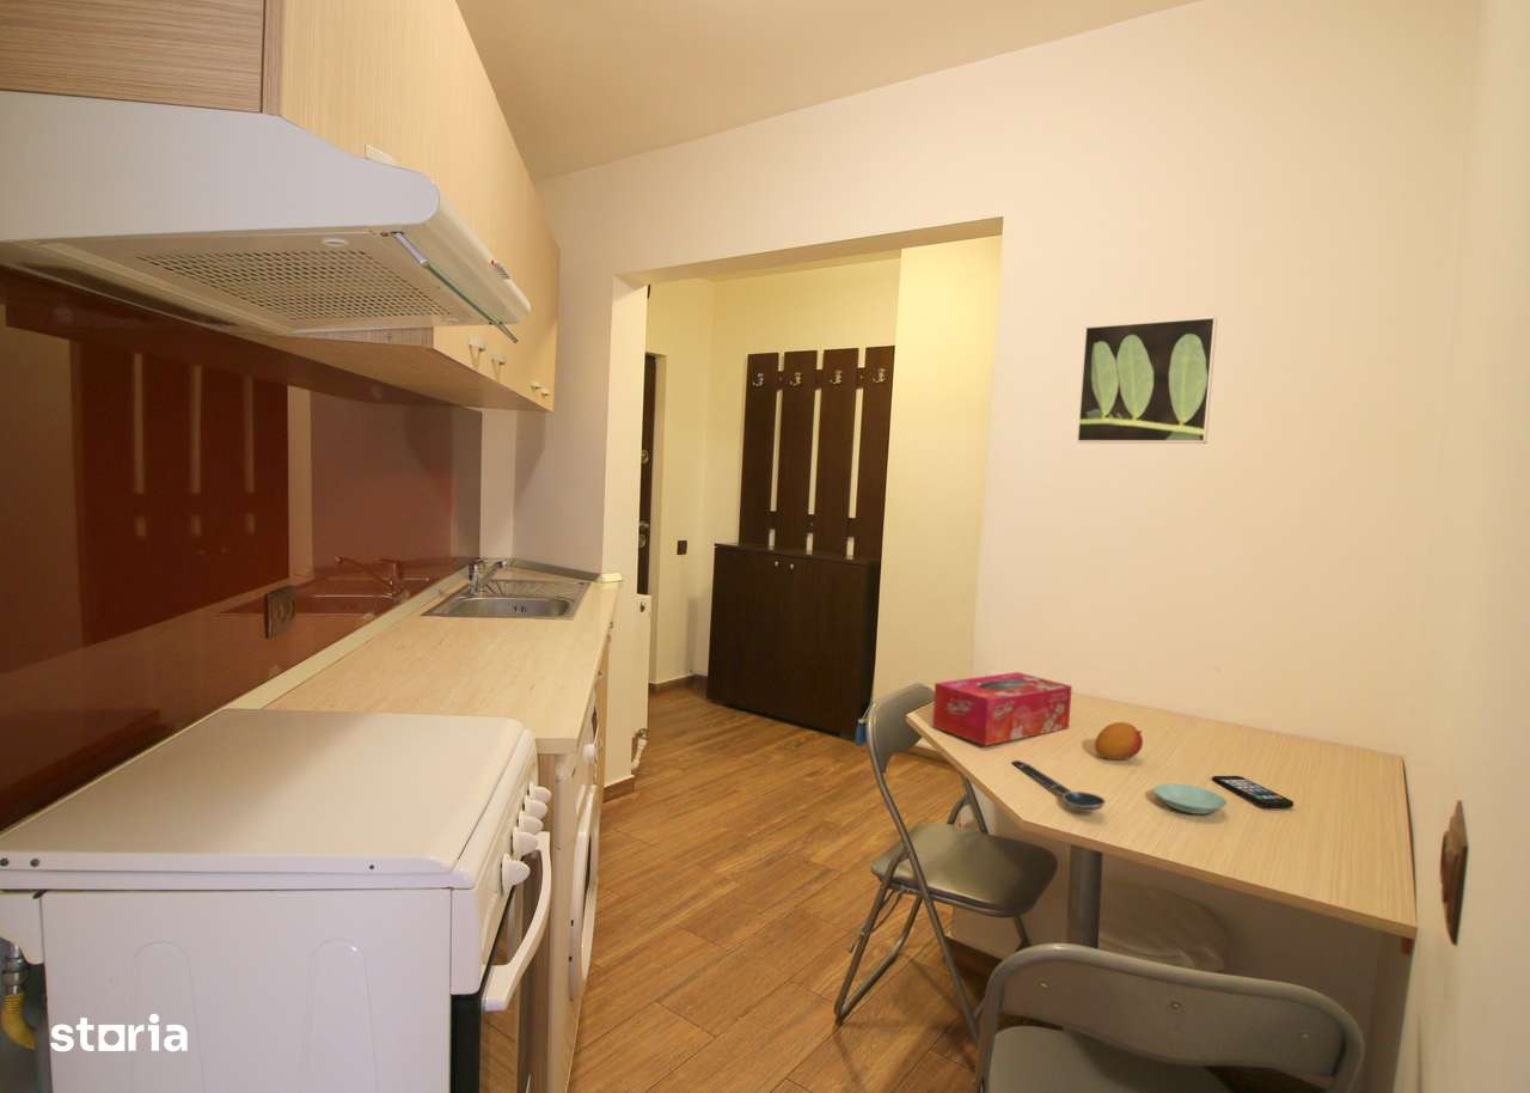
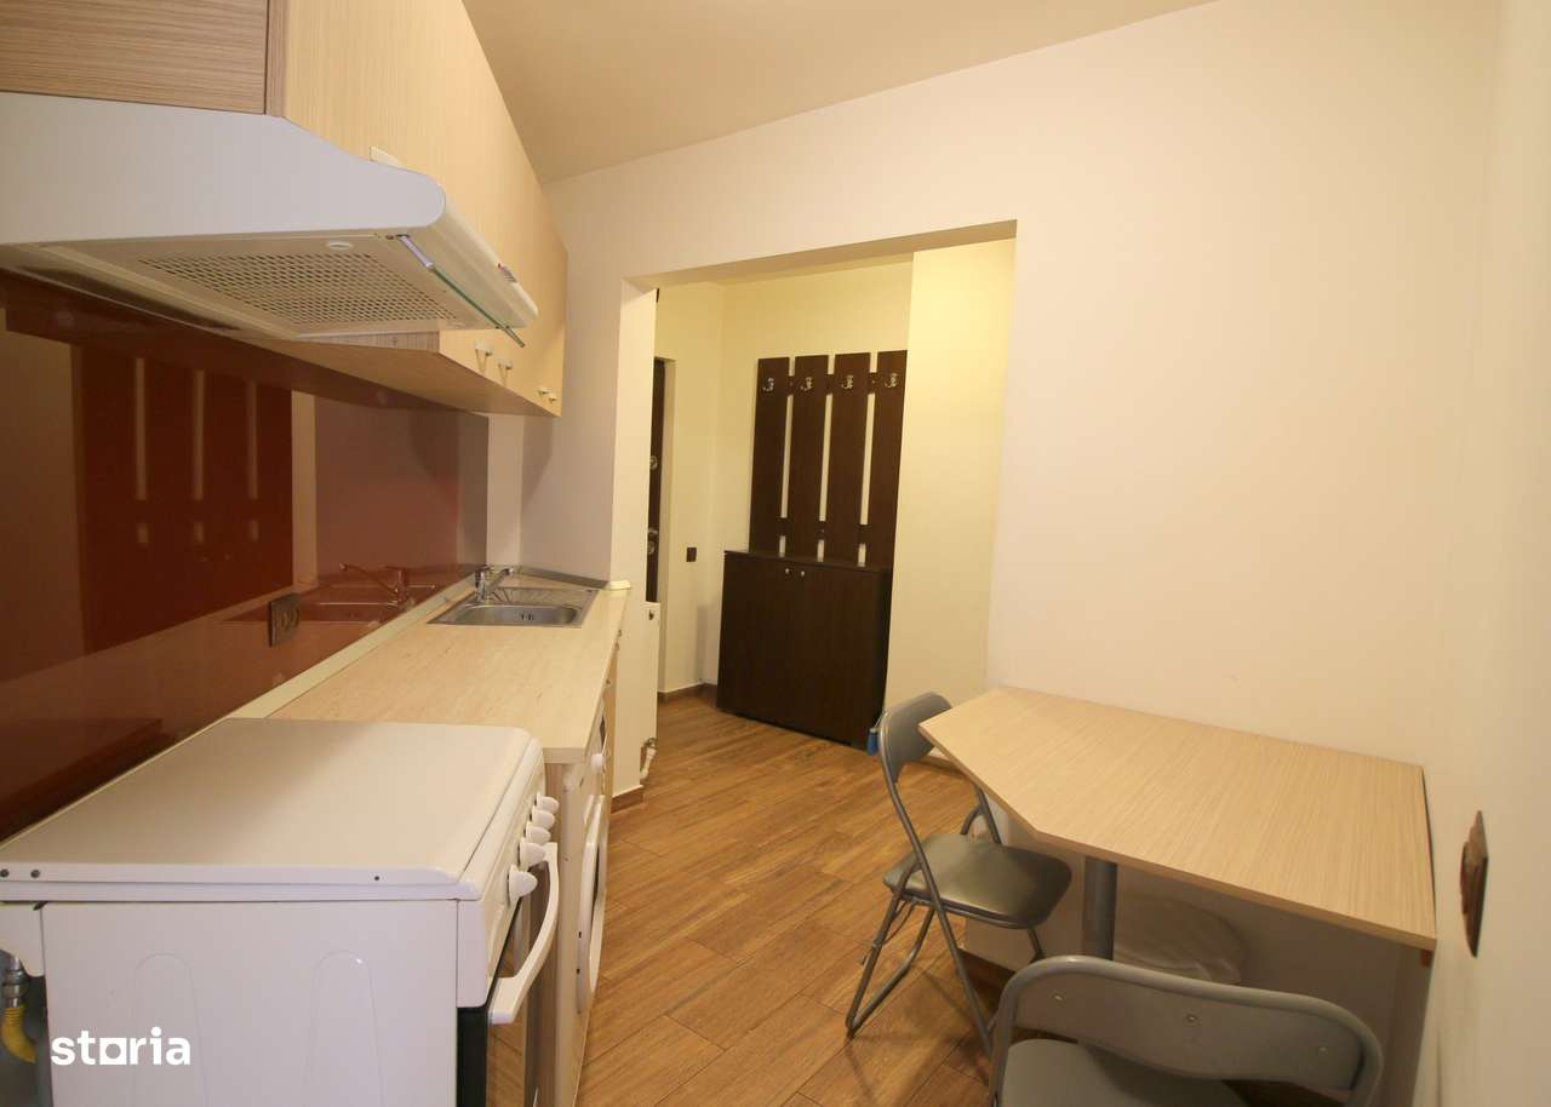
- saucer (1188, 800)
- tissue box (1002, 706)
- smartphone (1250, 790)
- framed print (1144, 383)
- fruit (1119, 740)
- spoon (1055, 782)
